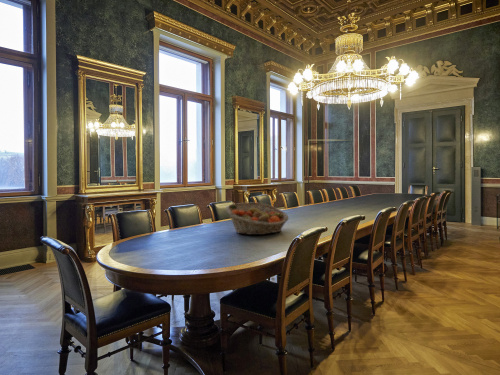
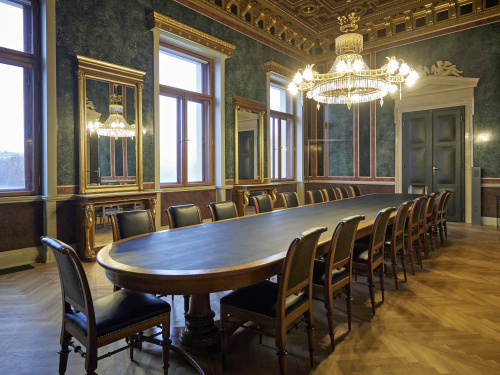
- fruit basket (257, 217)
